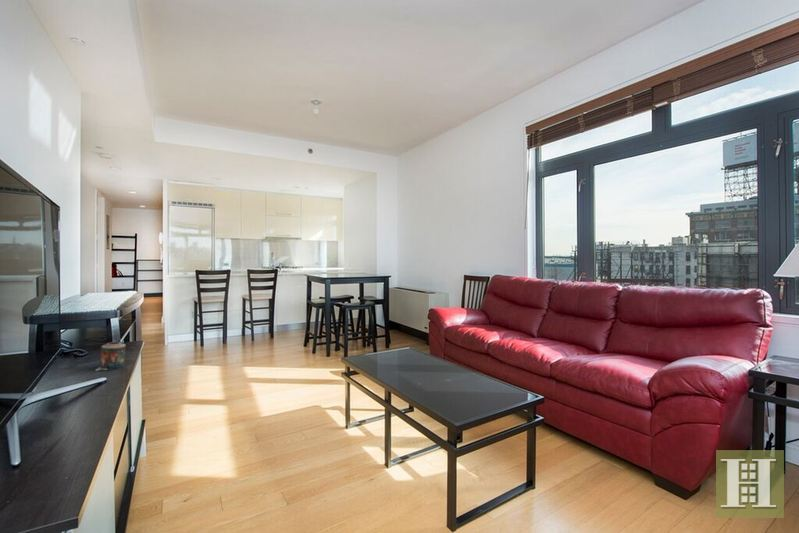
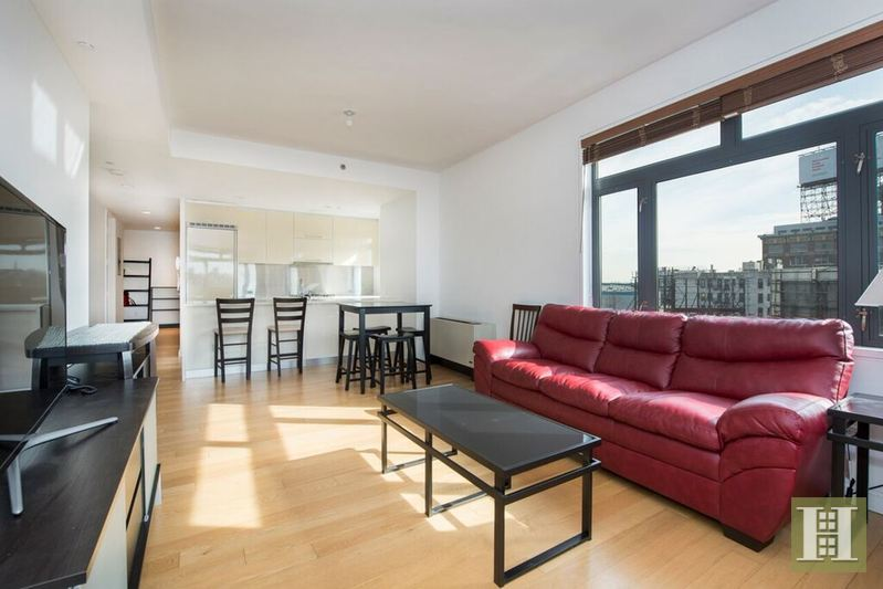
- candle (109, 355)
